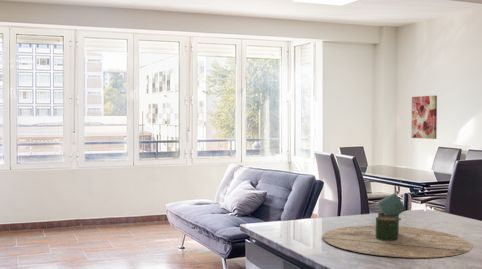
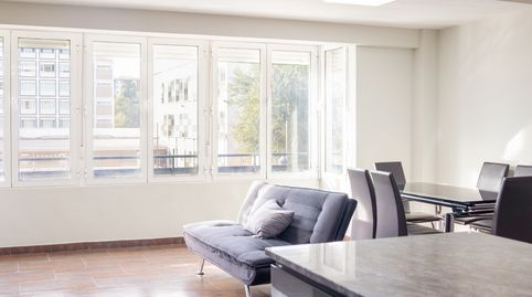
- wall art (423, 117)
- decorative tray (394, 218)
